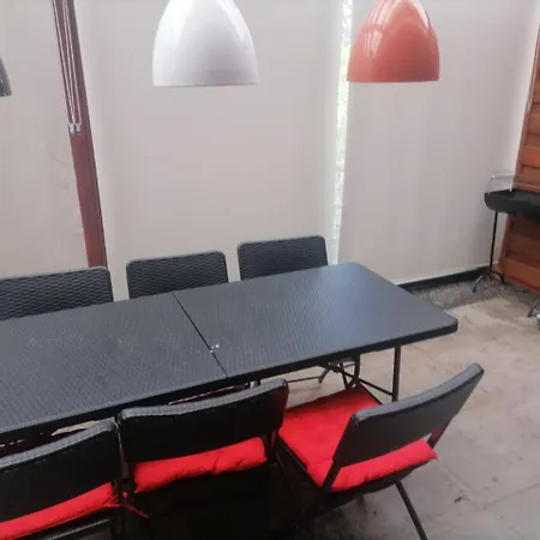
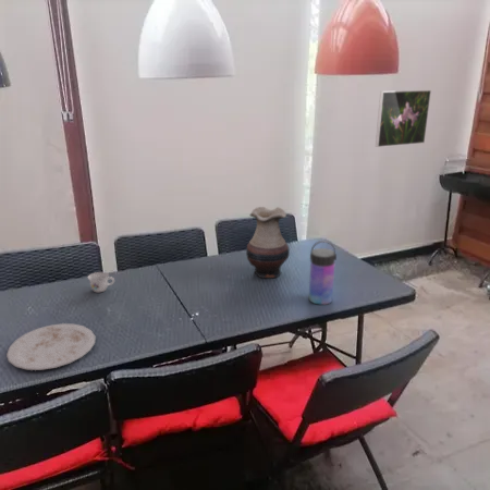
+ vase (267, 242)
+ teacup (100, 282)
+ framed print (403, 118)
+ water bottle (322, 270)
+ plate (52, 345)
